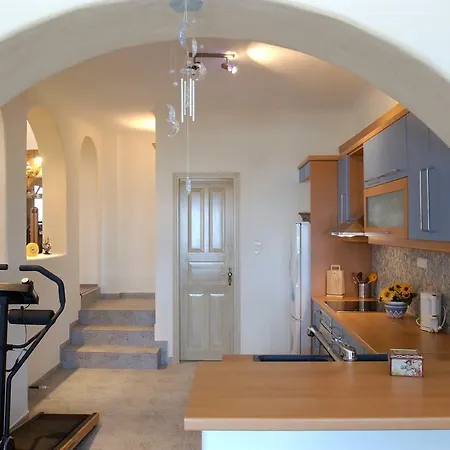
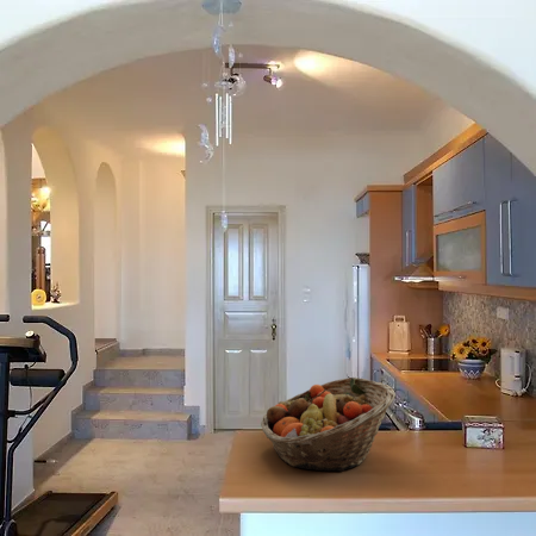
+ fruit basket (326, 419)
